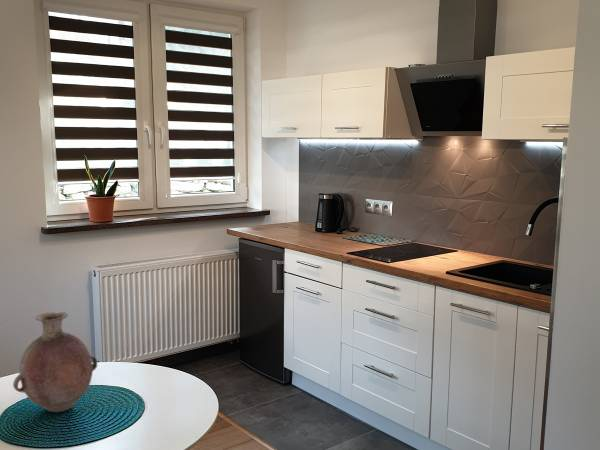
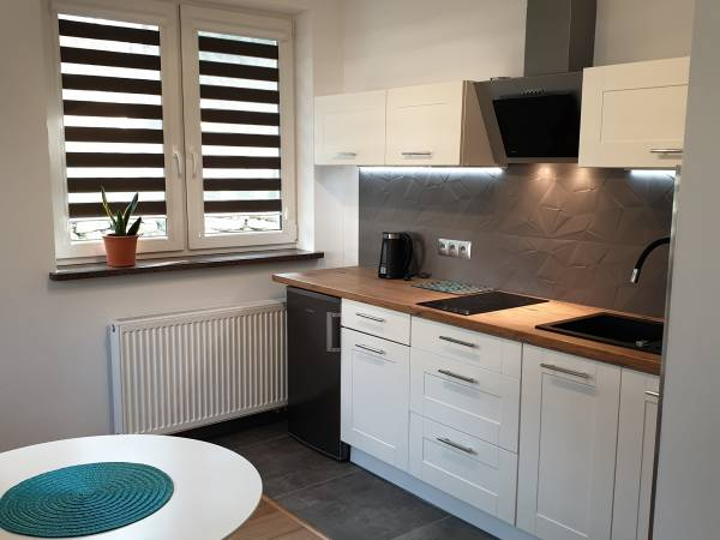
- vase (56, 362)
